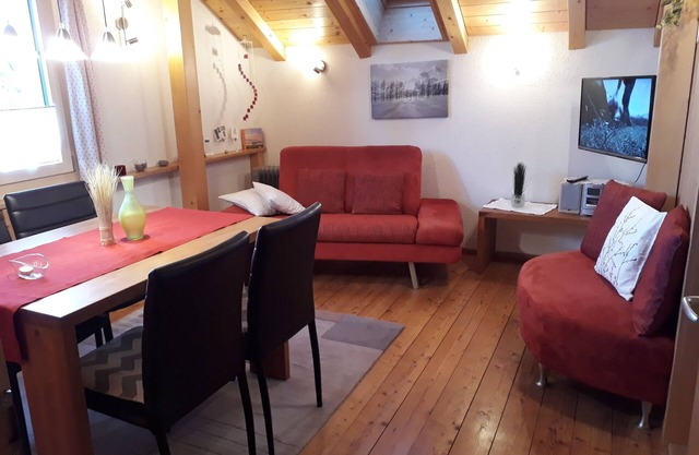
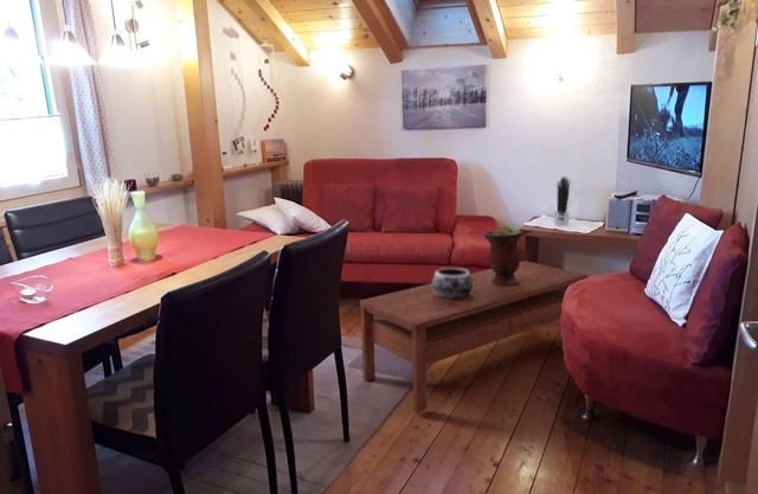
+ coffee table (478, 325)
+ decorative bowl (451, 282)
+ vase (502, 254)
